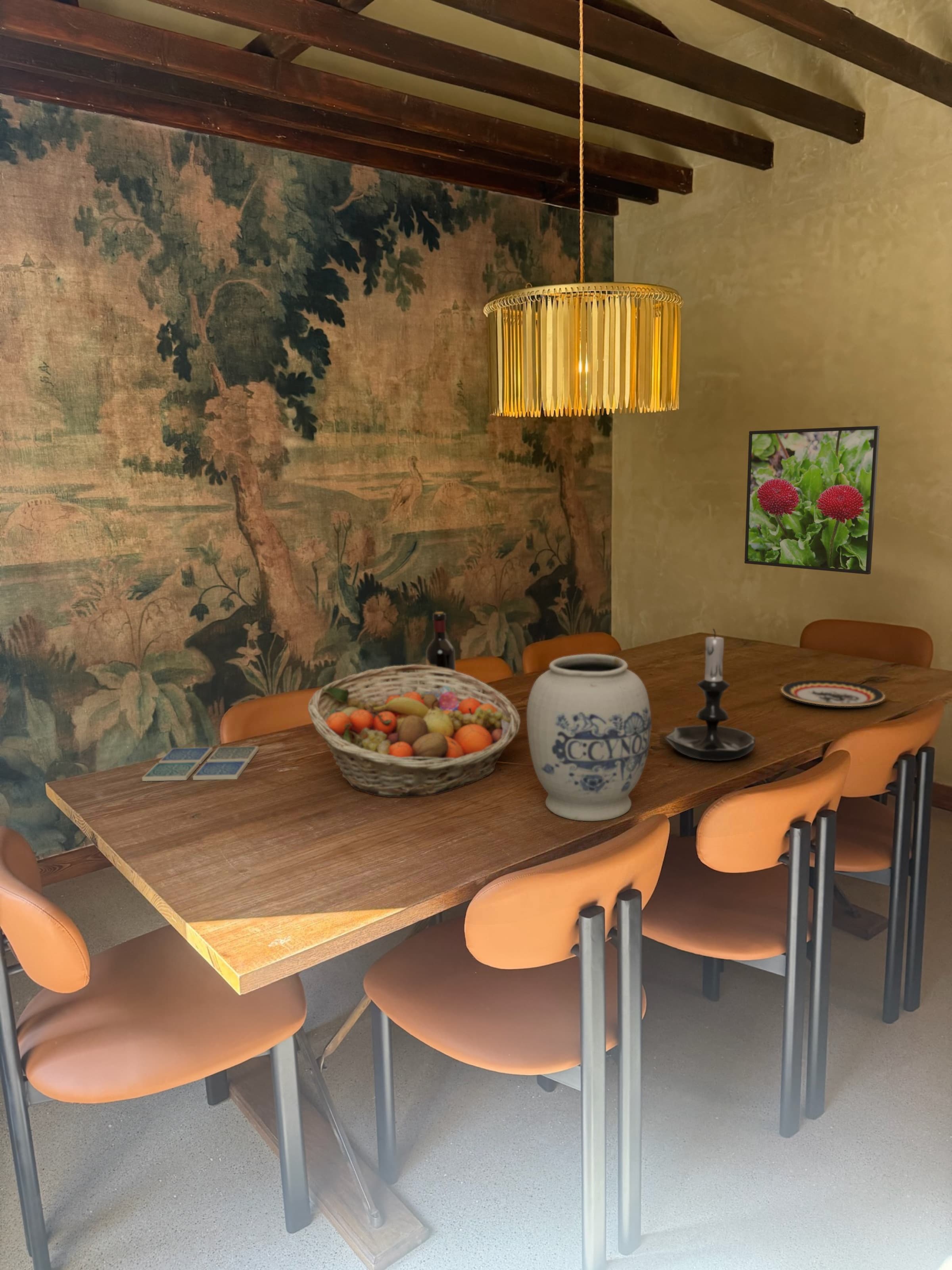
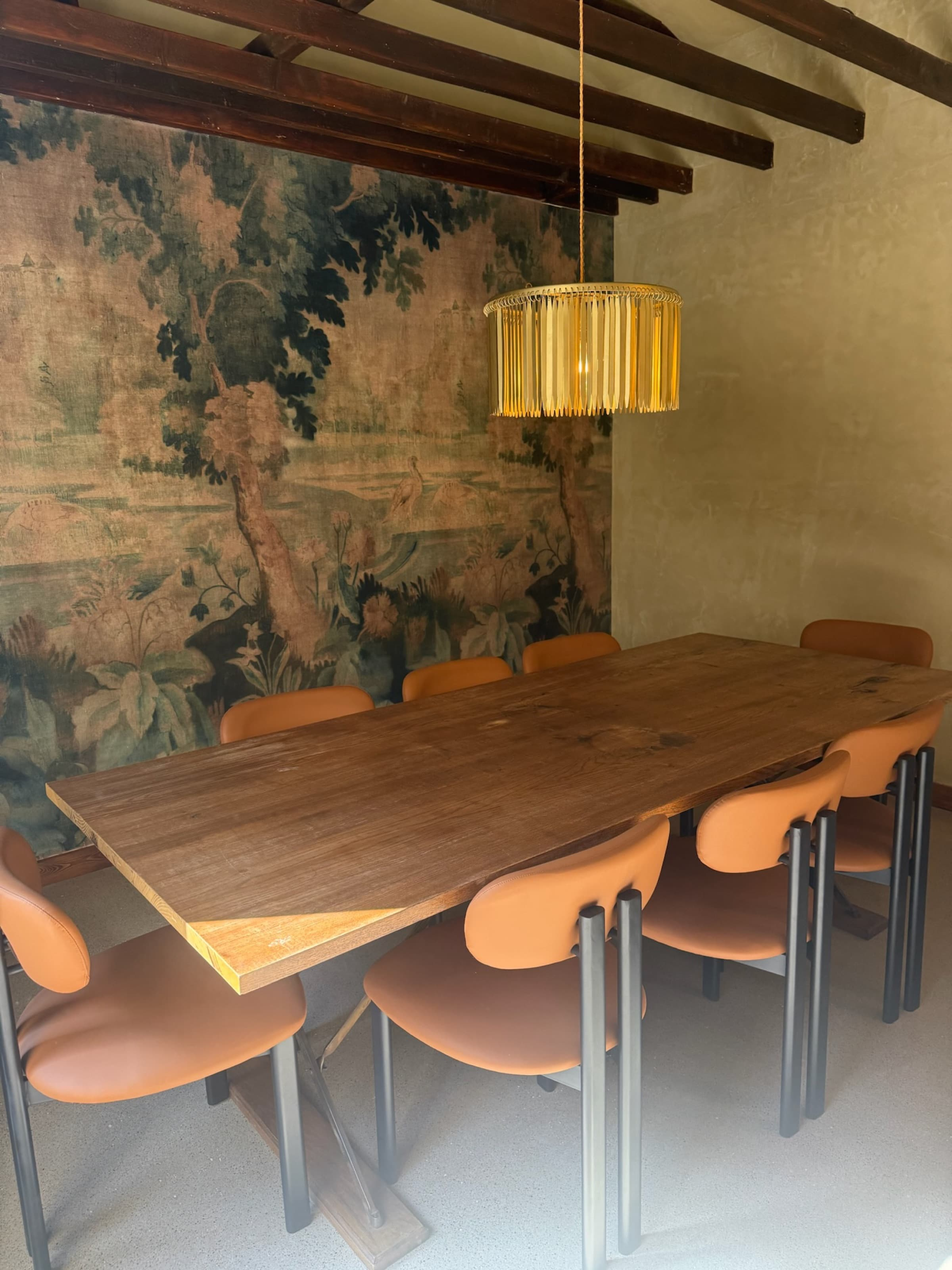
- drink coaster (202, 762)
- wine bottle (441, 666)
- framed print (807, 499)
- candle holder (711, 691)
- vase (588, 735)
- plate (832, 695)
- fruit basket (416, 727)
